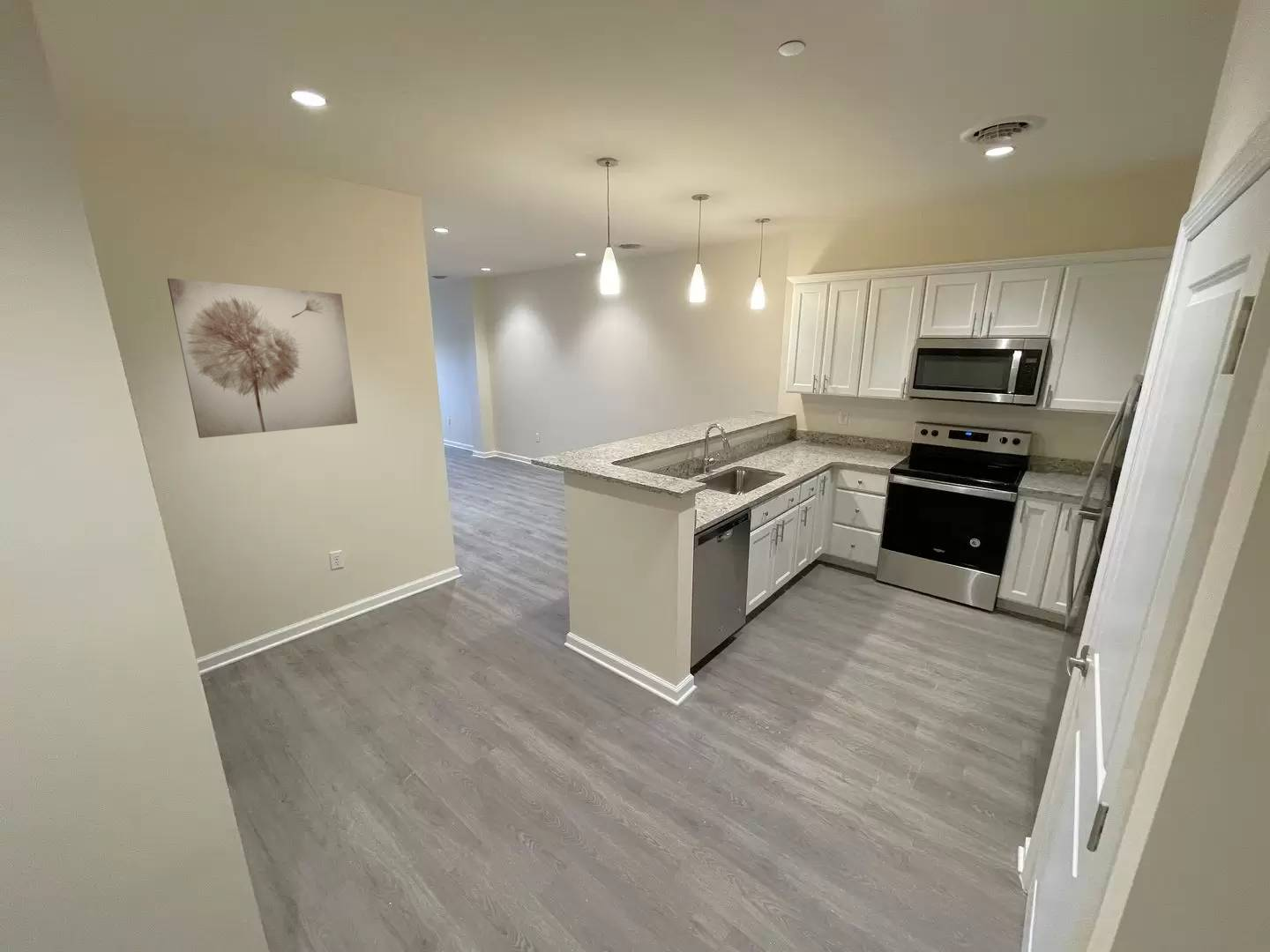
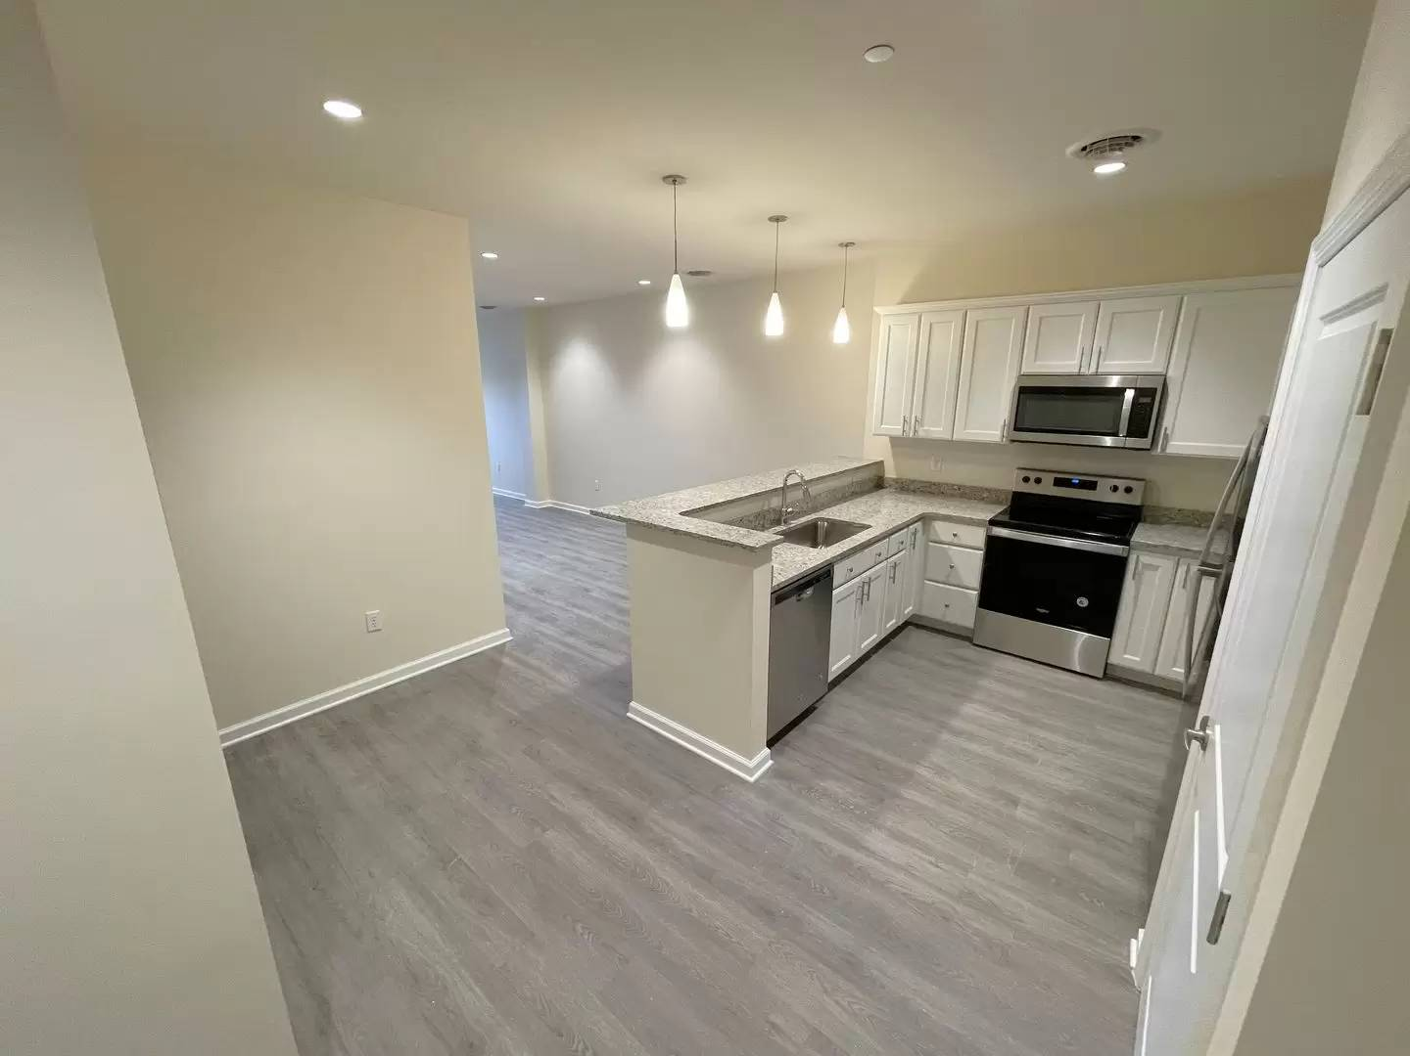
- wall art (275, 361)
